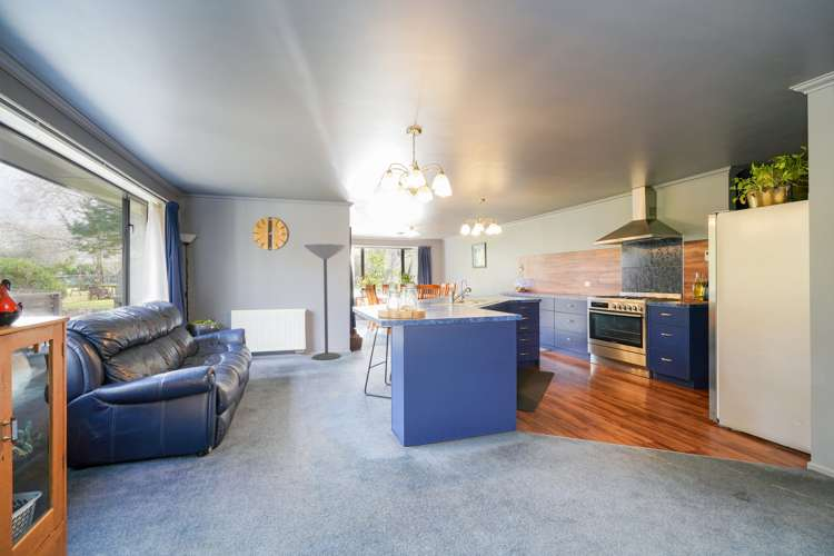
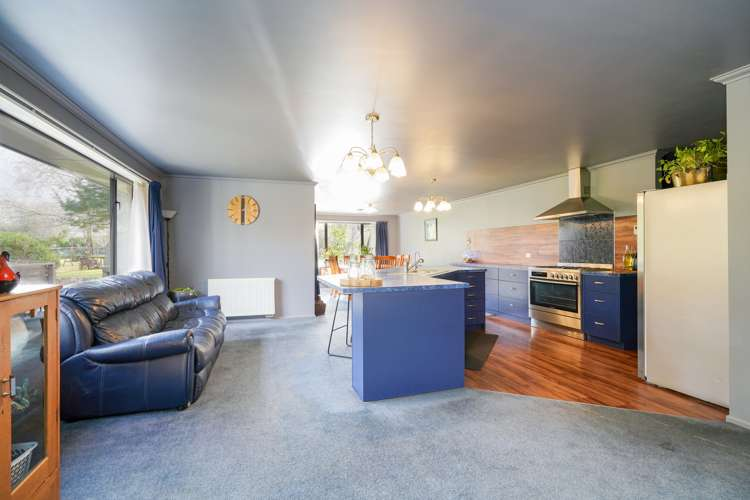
- floor lamp (326, 300)
